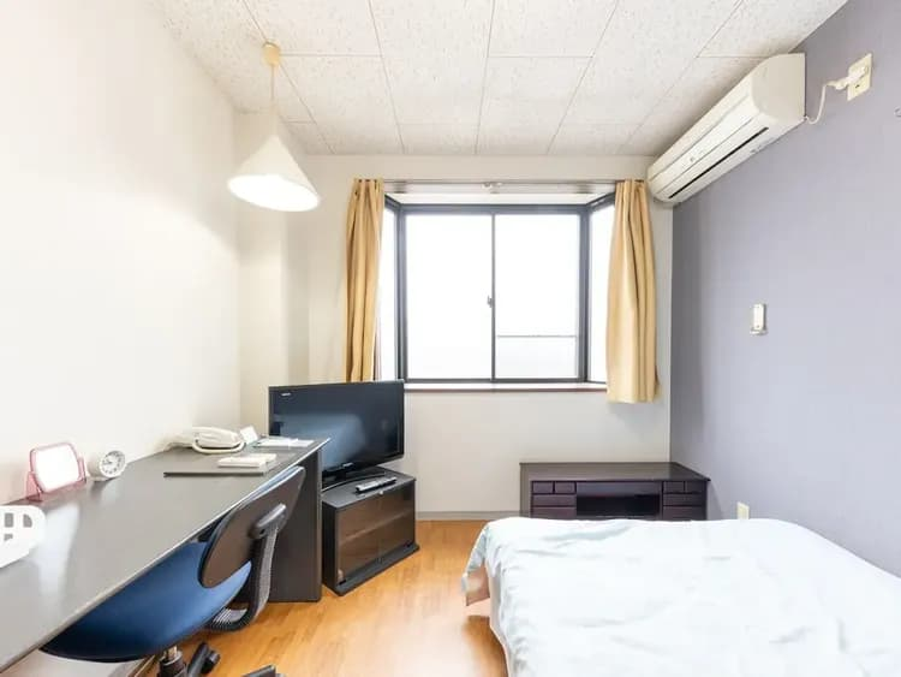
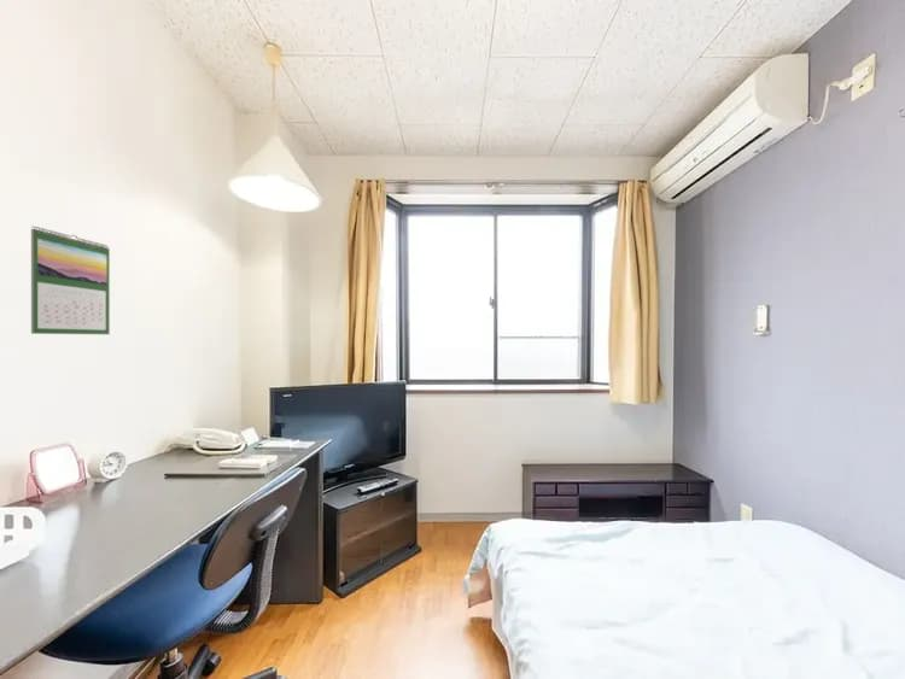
+ calendar (74, 283)
